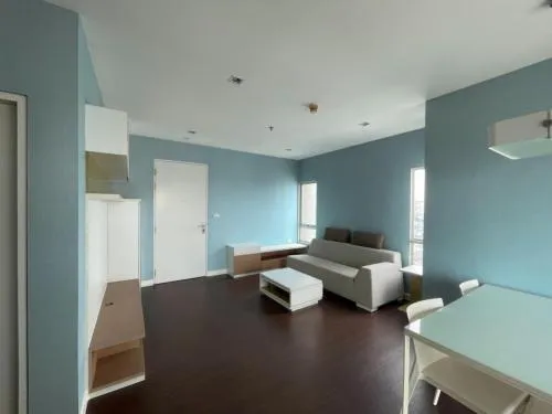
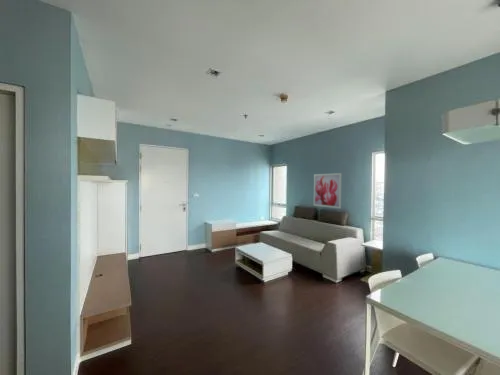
+ wall art (326, 190)
